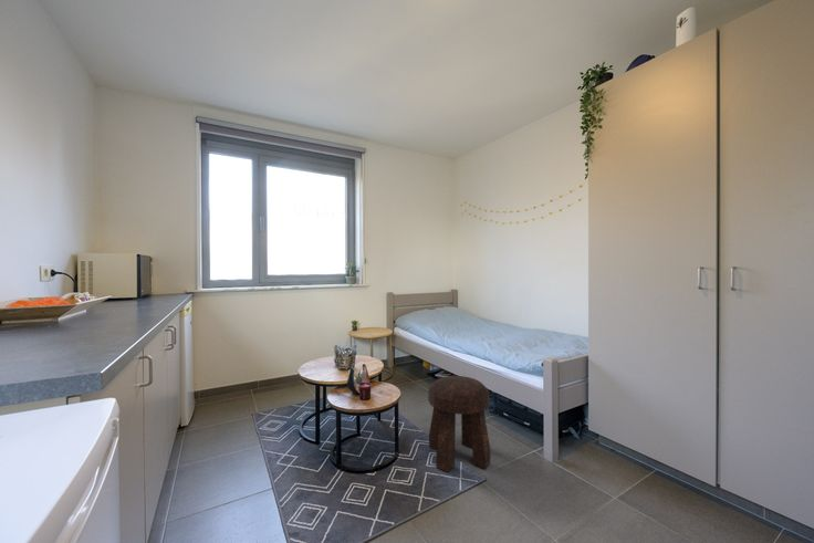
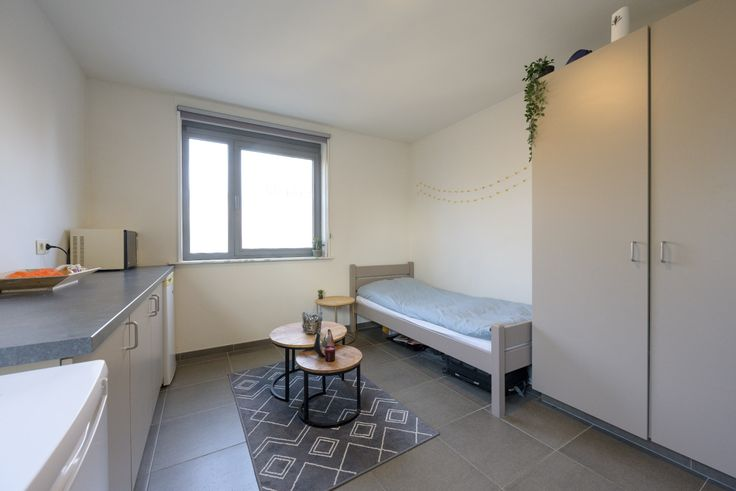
- stool (461, 418)
